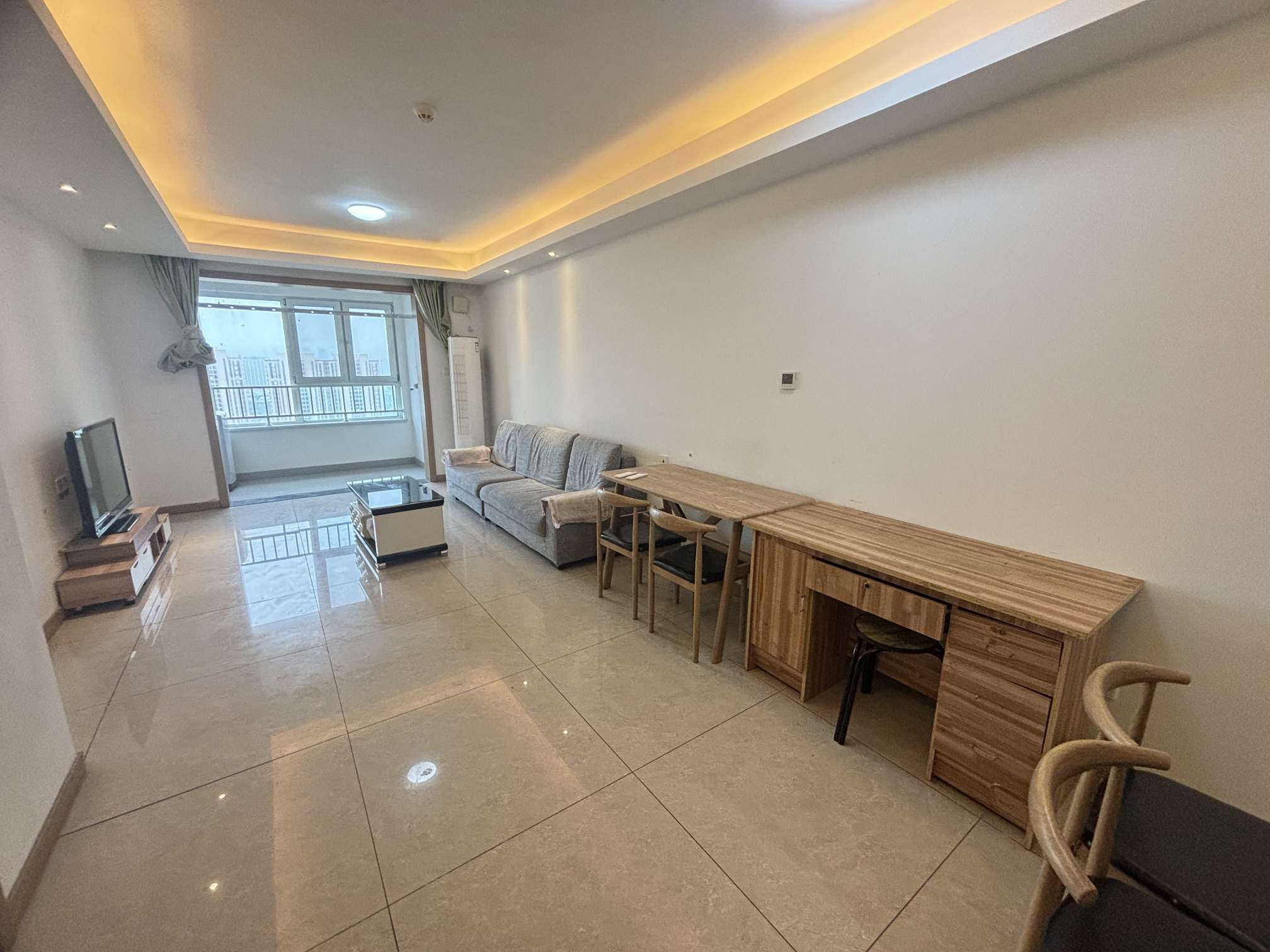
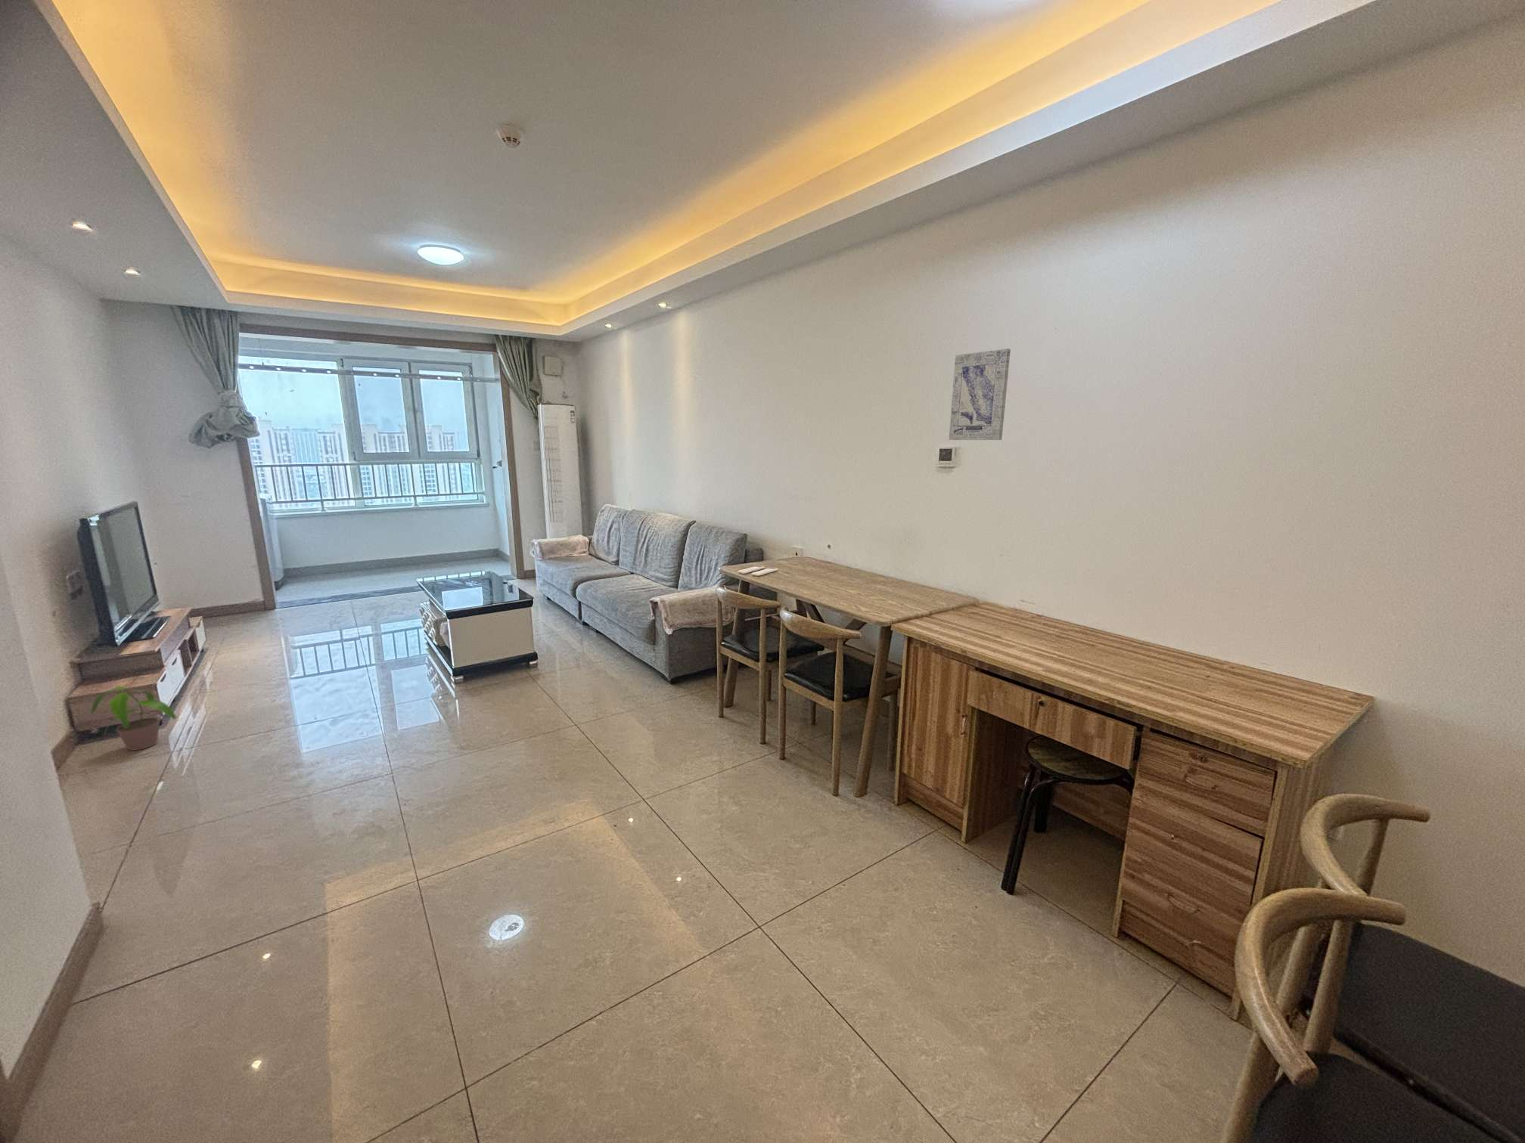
+ wall art (979, 396)
+ potted plant (136, 719)
